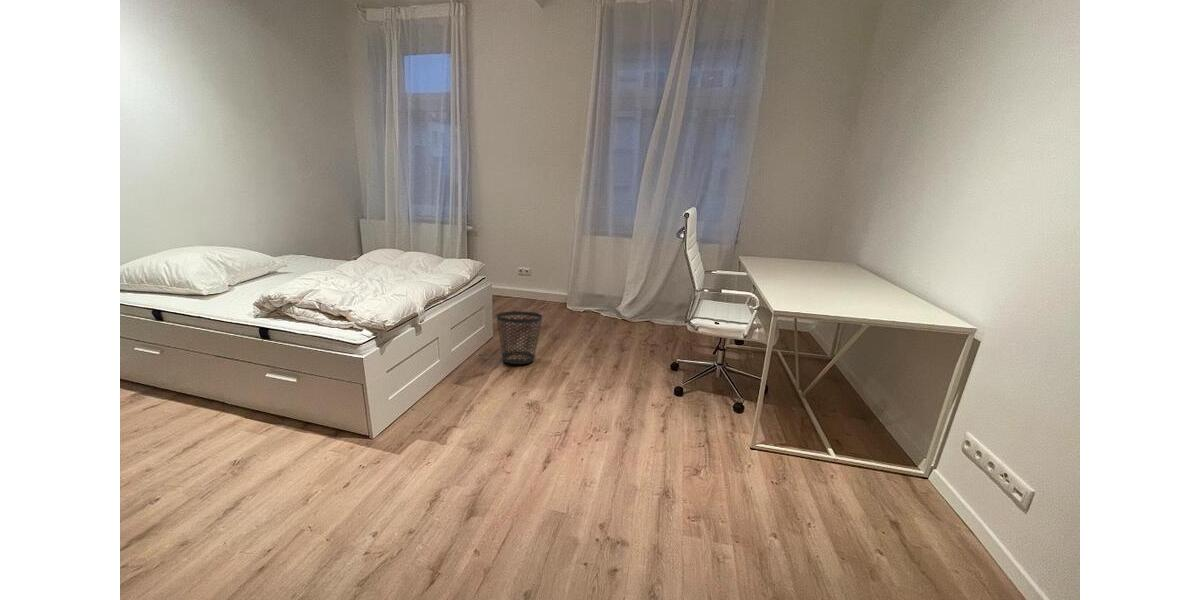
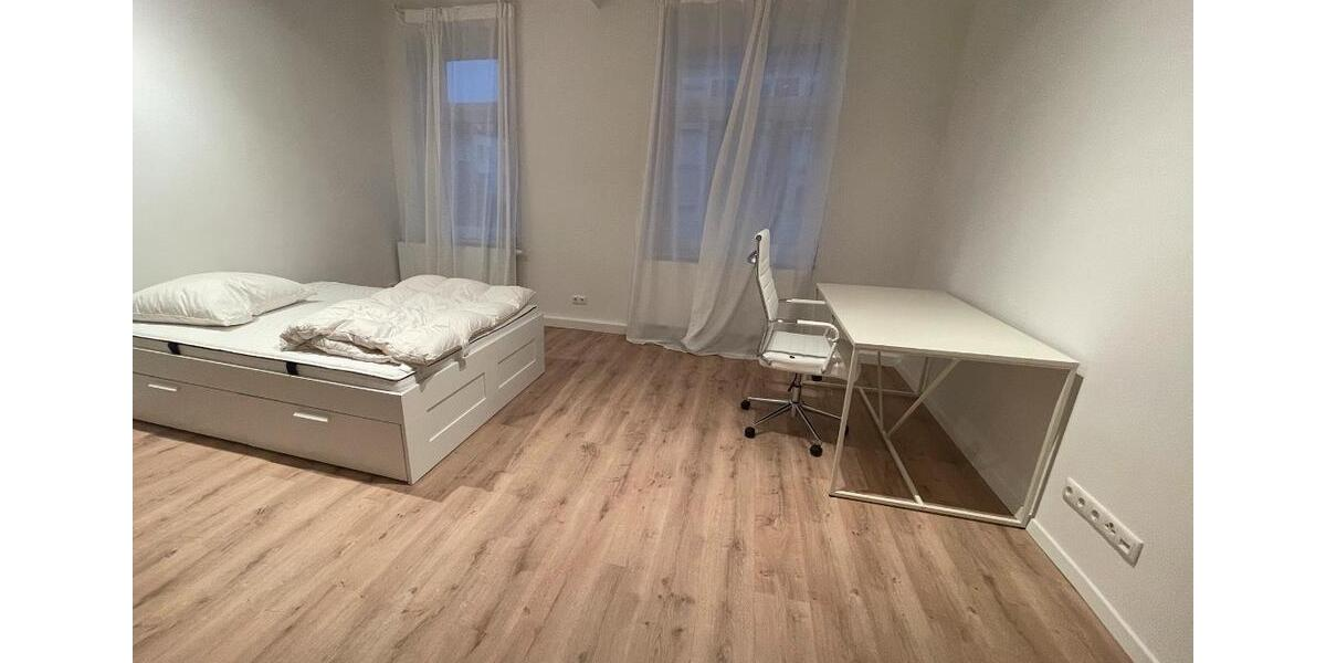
- wastebasket (519, 337)
